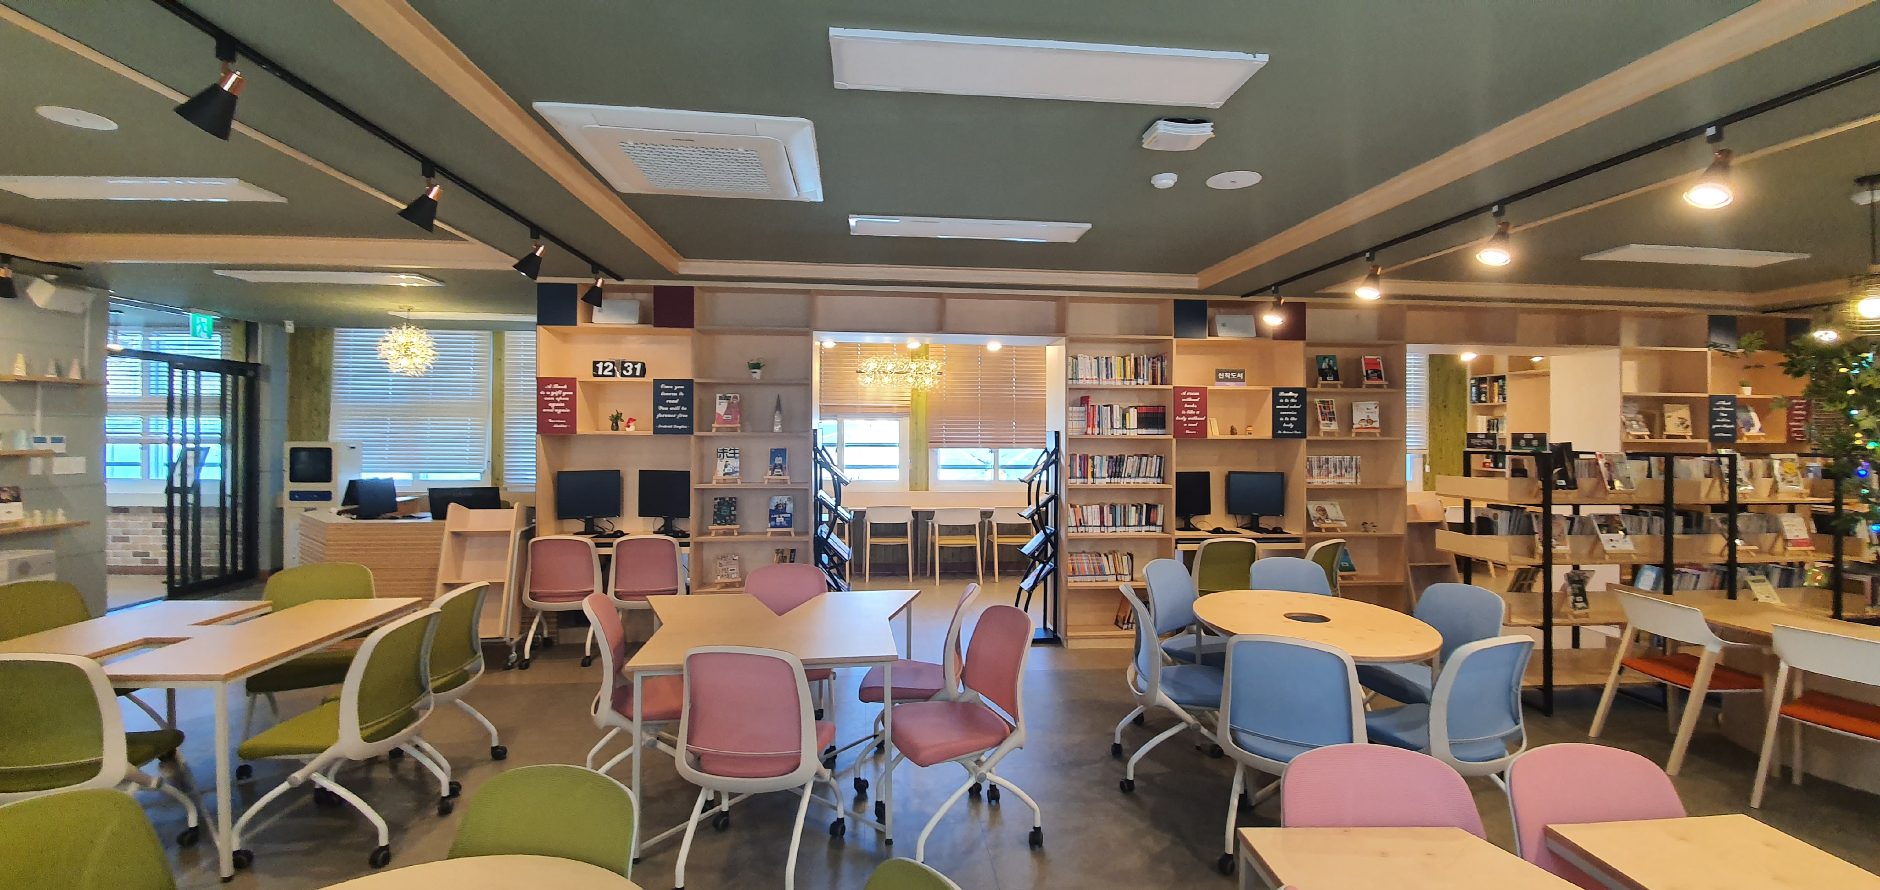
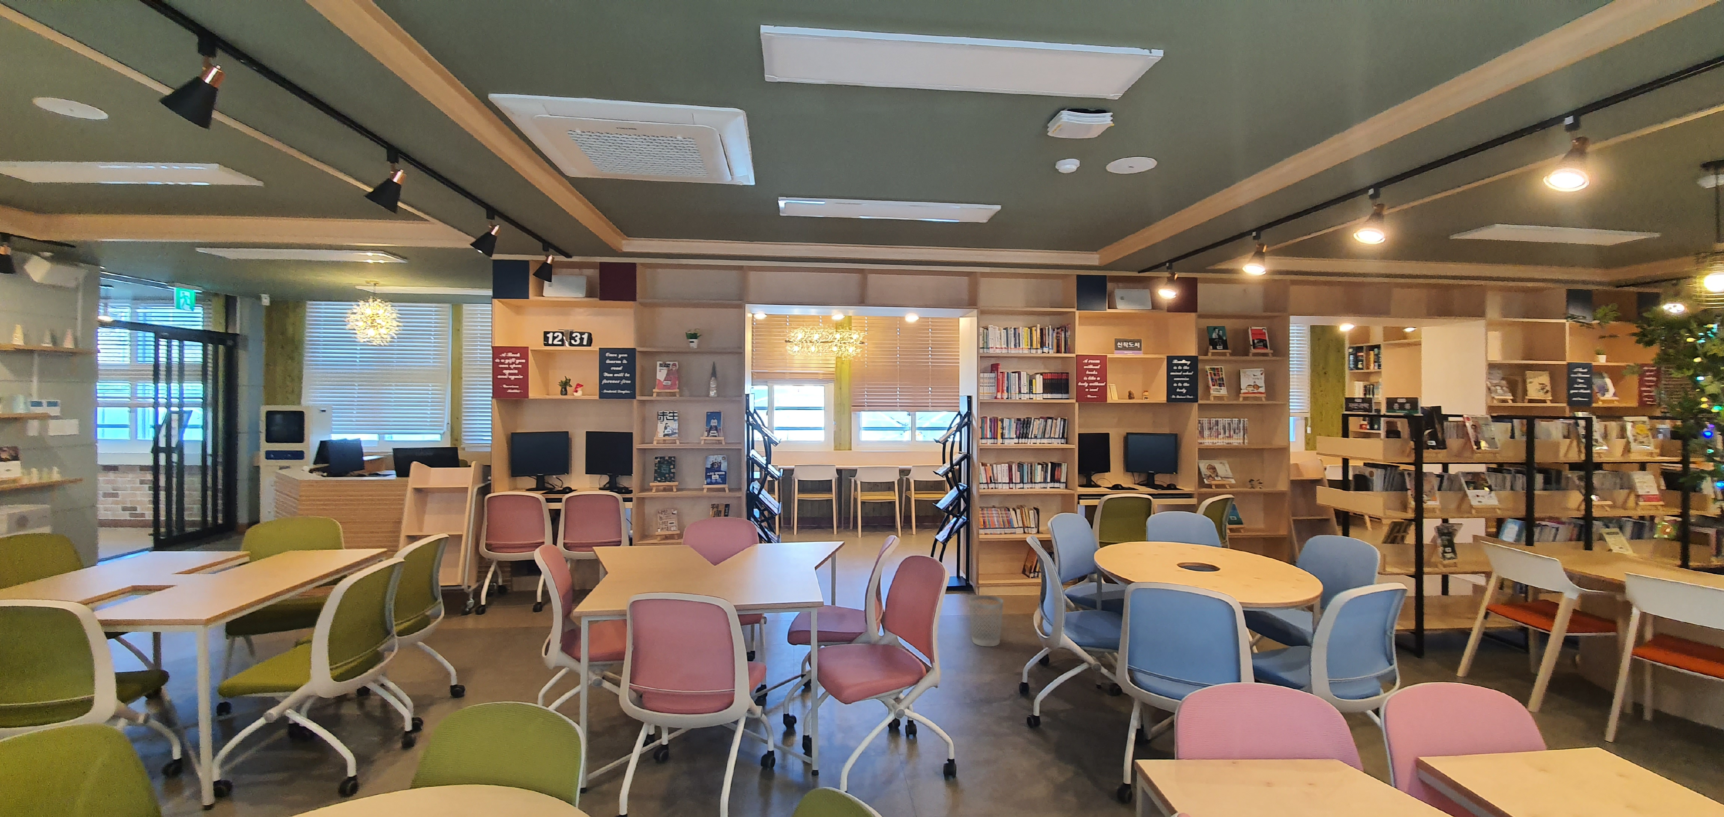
+ wastebasket (986, 621)
